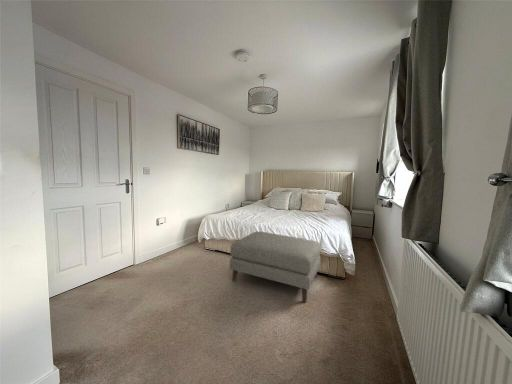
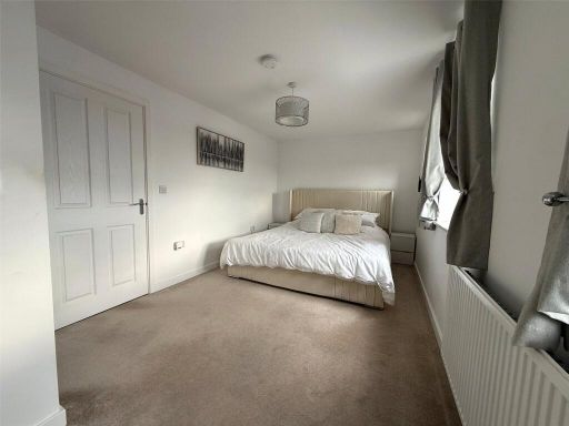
- ottoman (276, 259)
